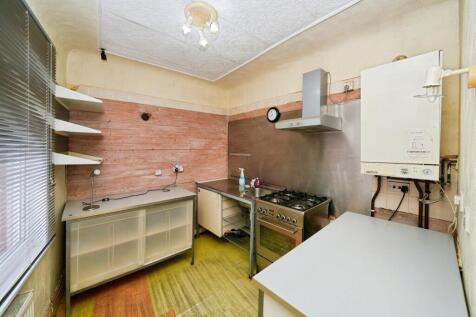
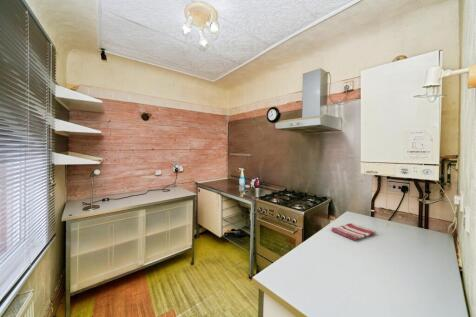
+ dish towel (353, 230)
